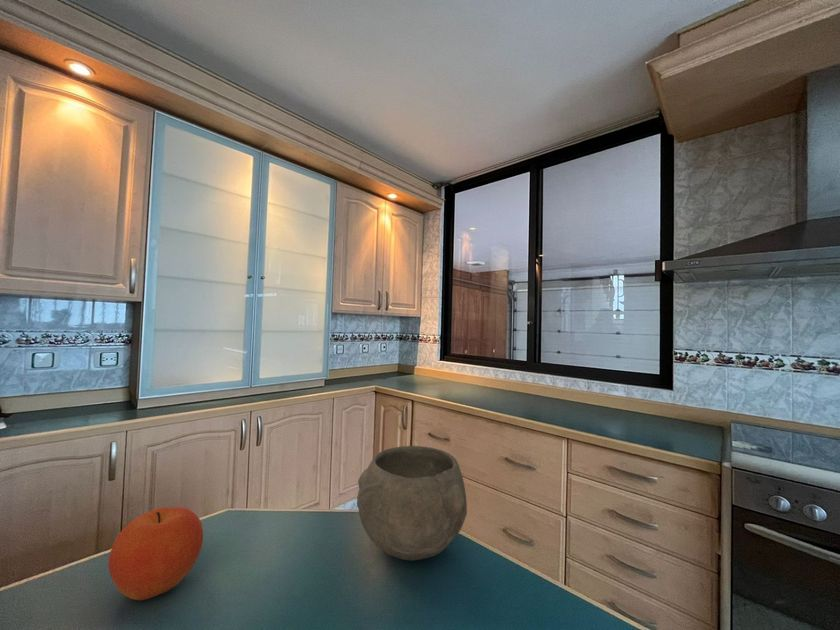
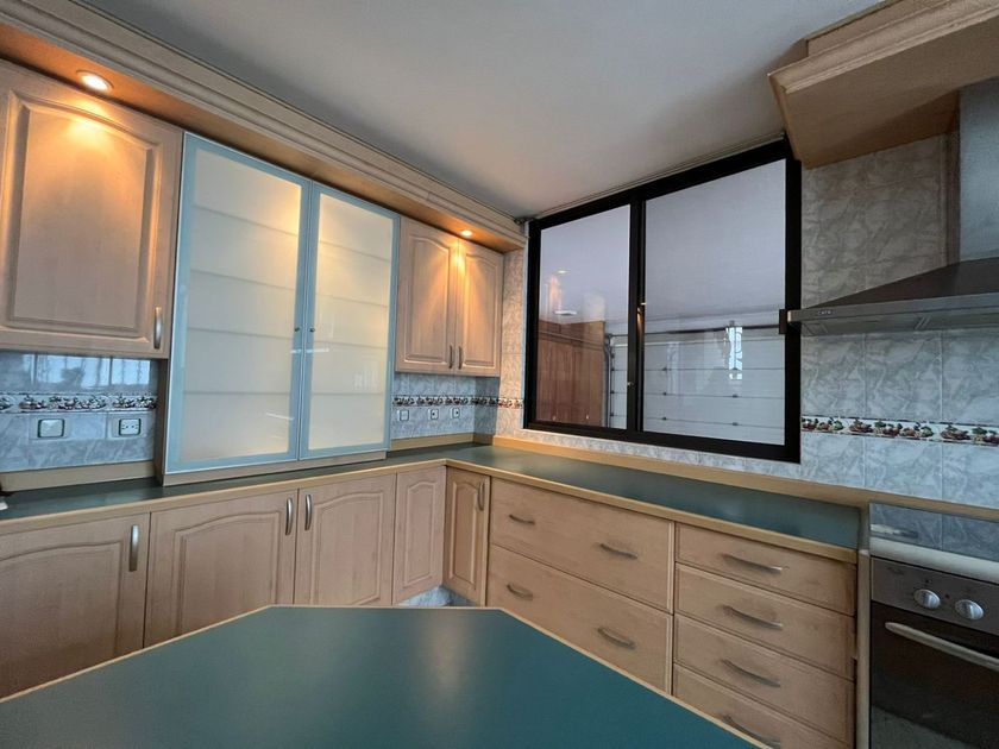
- fruit (158, 549)
- bowl (412, 503)
